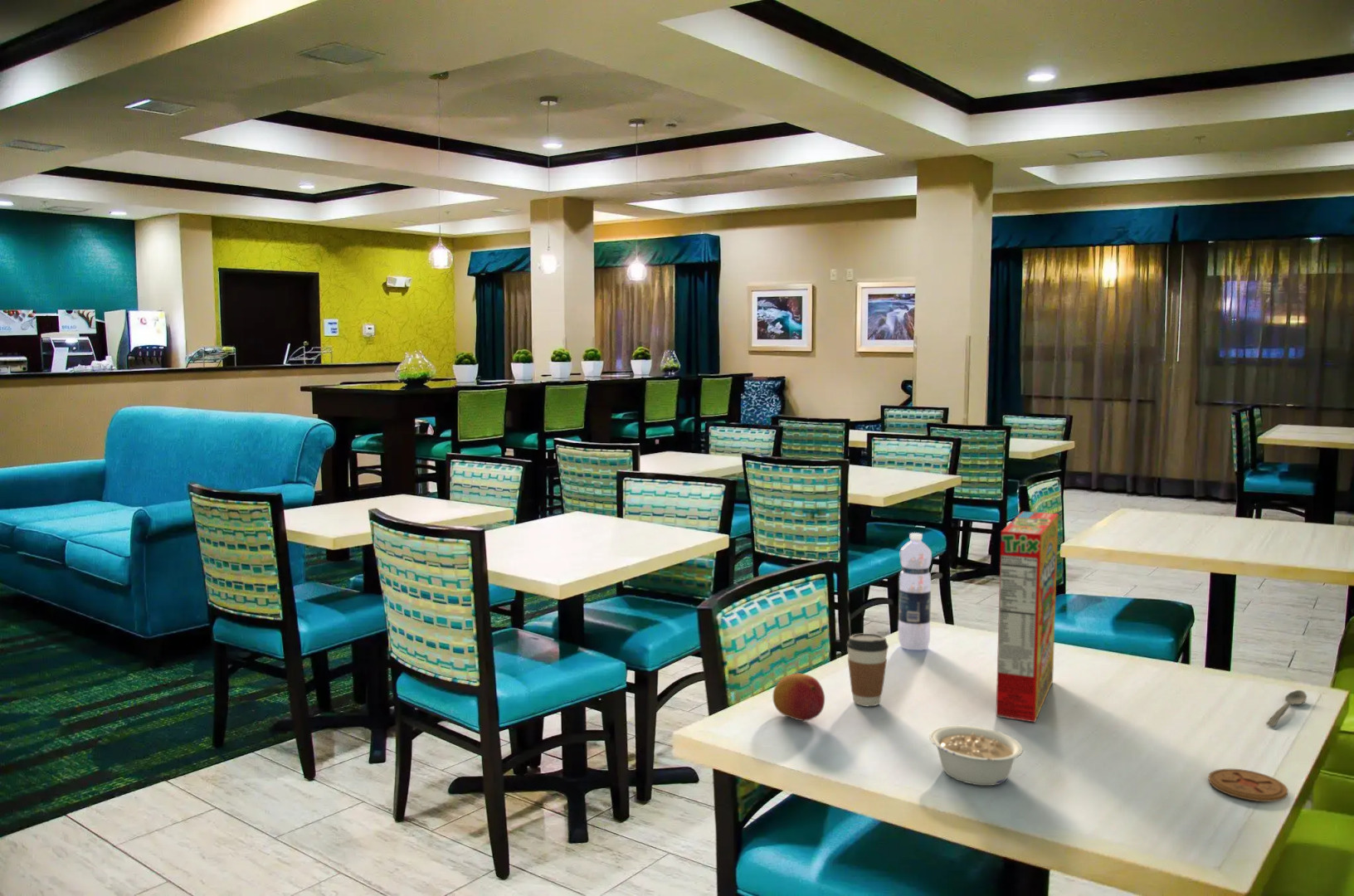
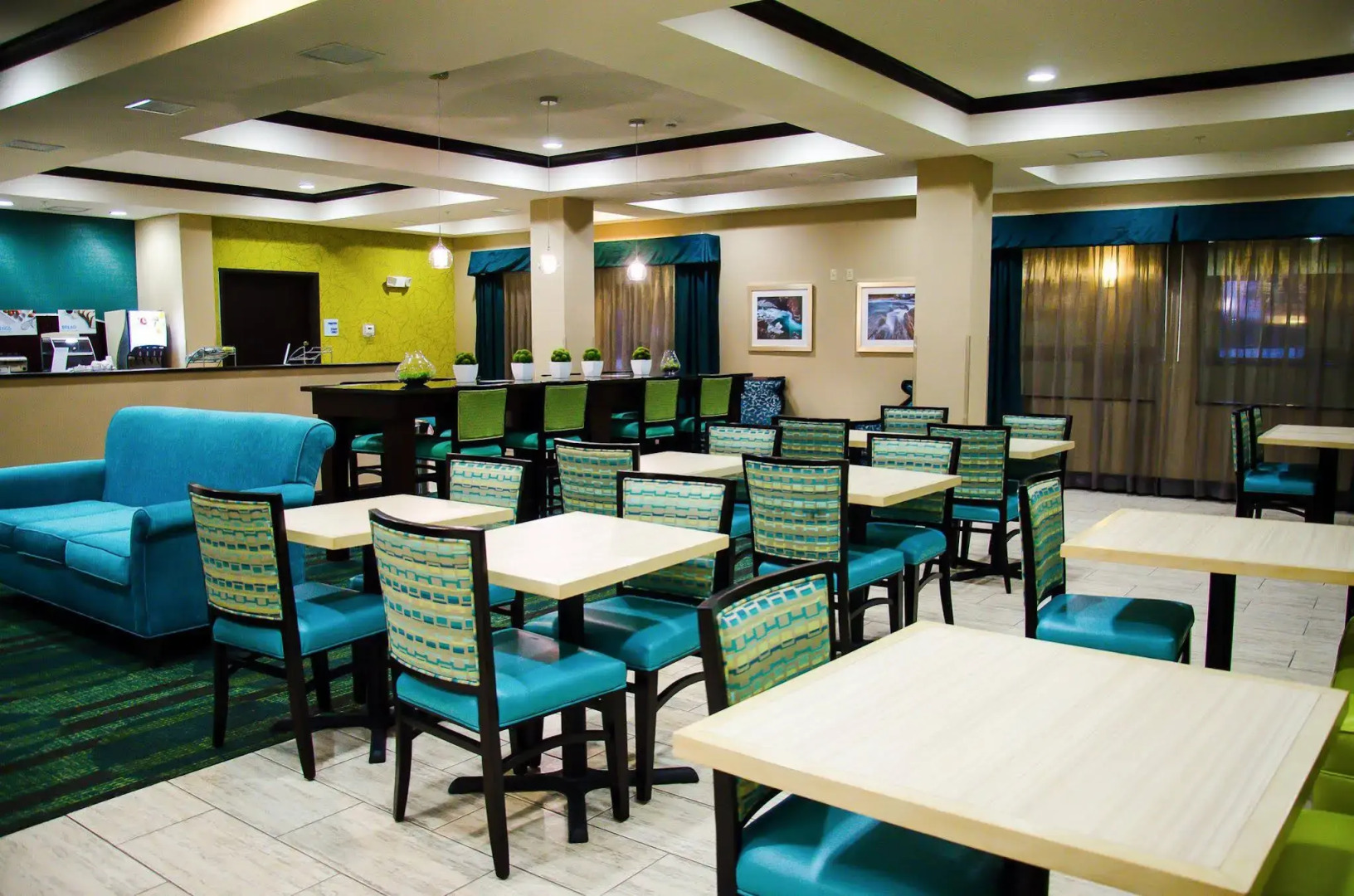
- coffee cup (867, 669)
- coaster (1247, 784)
- spoon (1285, 707)
- water bottle (914, 591)
- fruit (797, 695)
- legume (978, 755)
- cereal box (1028, 611)
